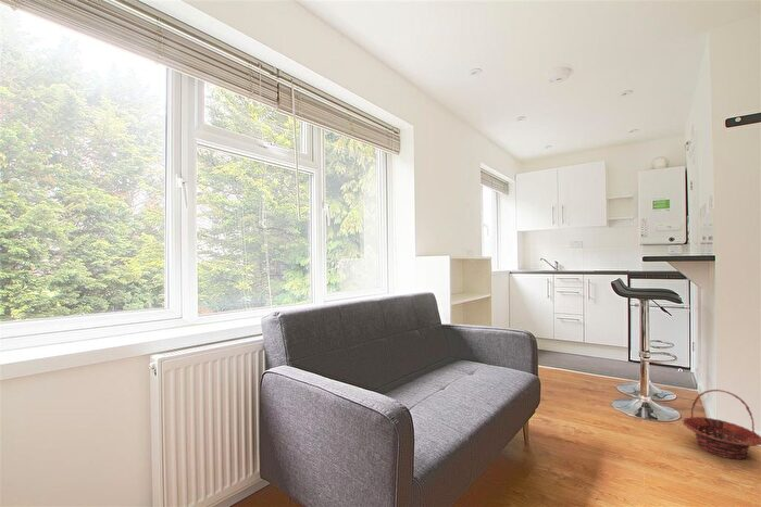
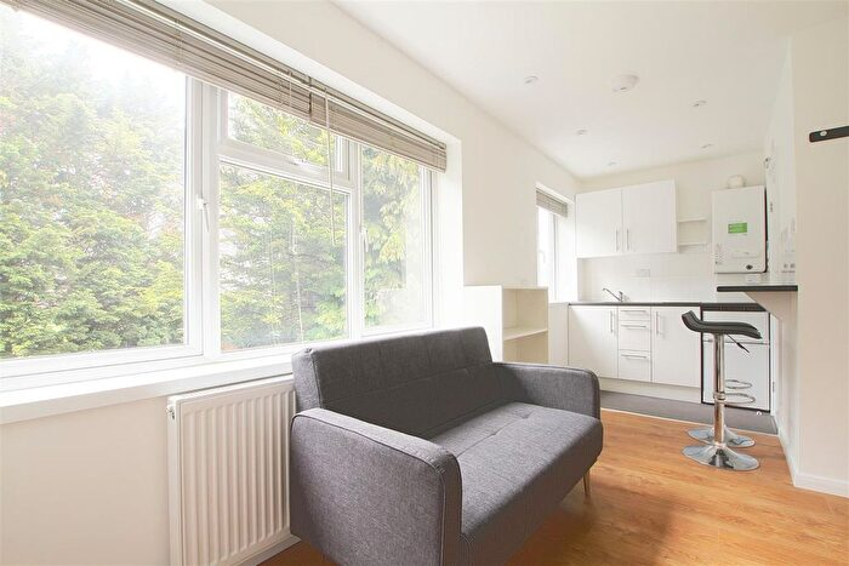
- basket (721, 420)
